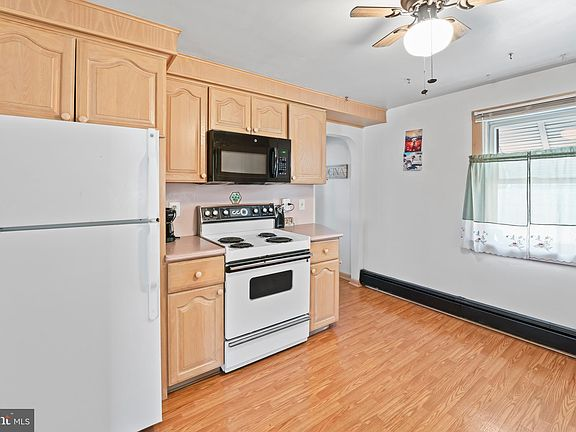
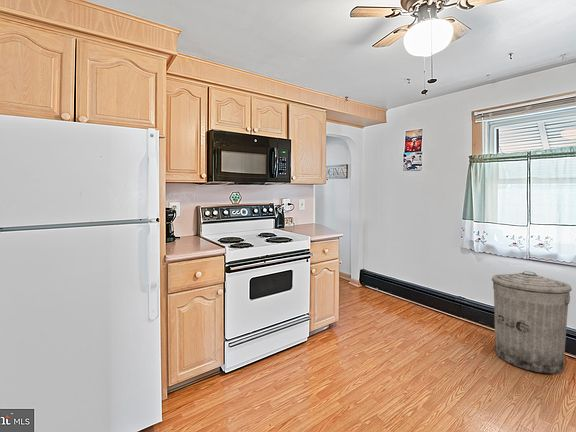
+ trash can (528, 315)
